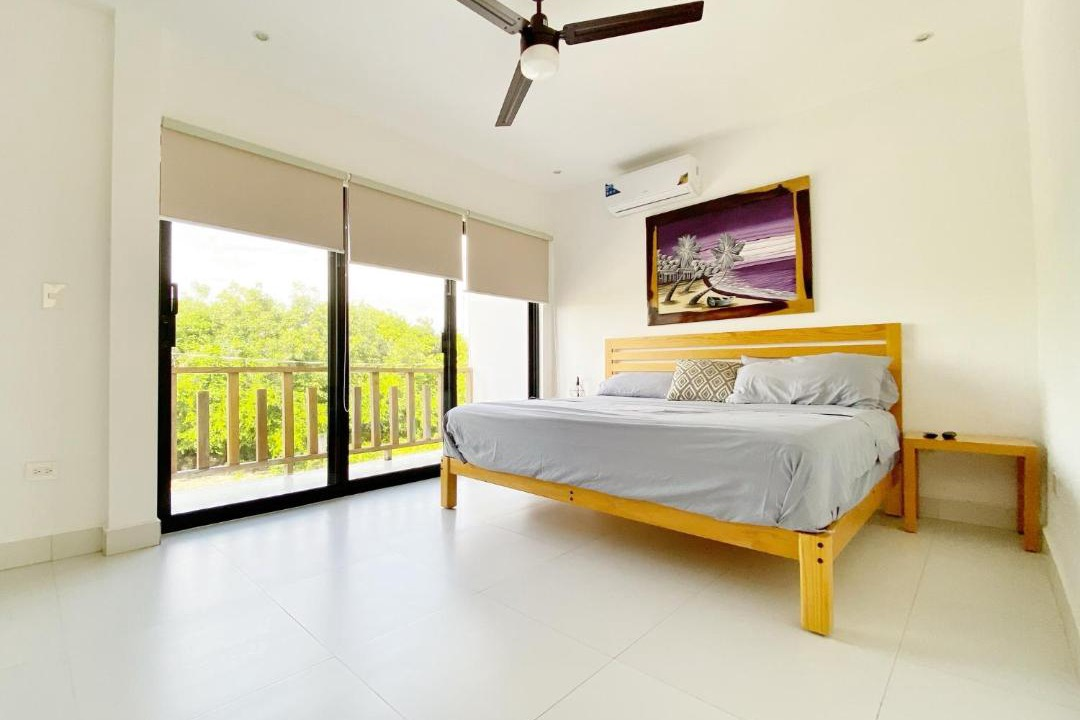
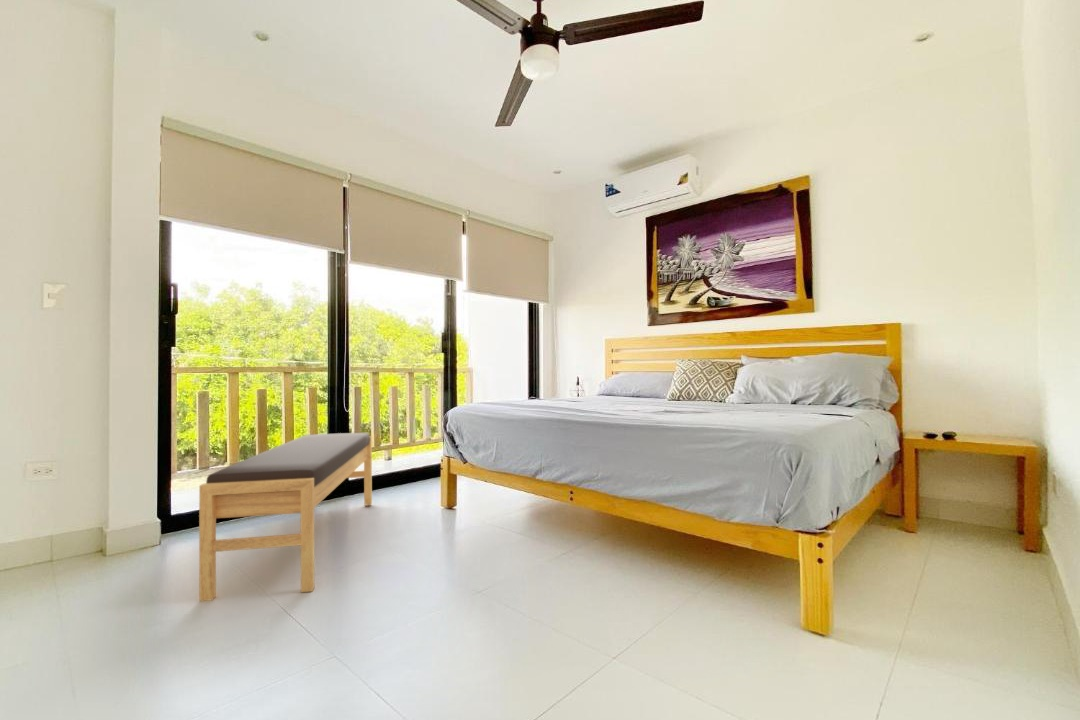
+ bench (308, 493)
